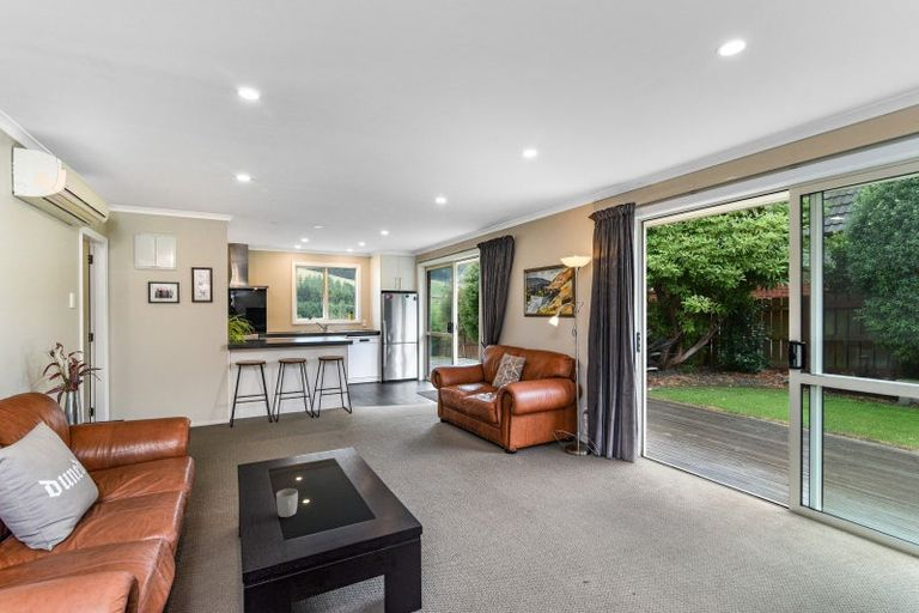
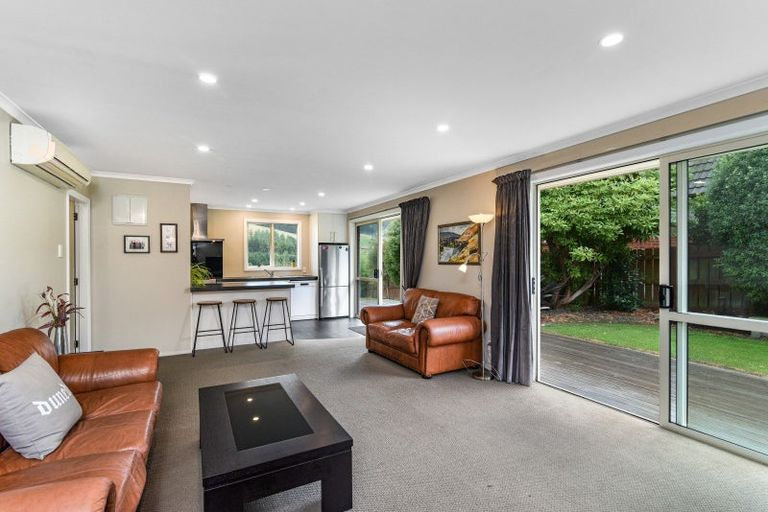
- mug (287, 504)
